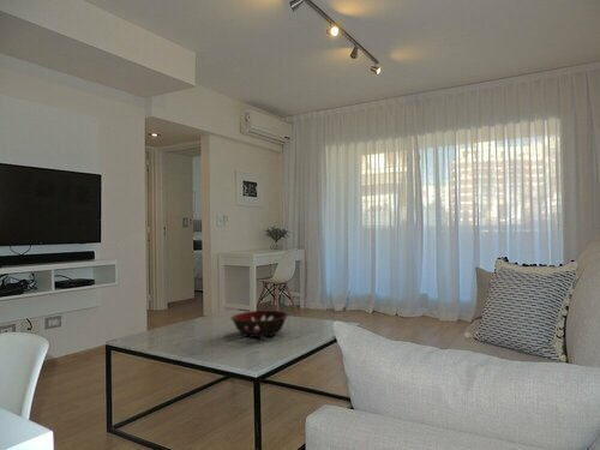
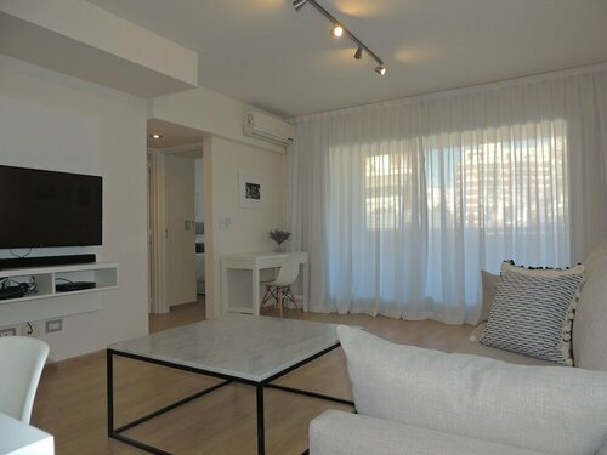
- decorative bowl (259, 324)
